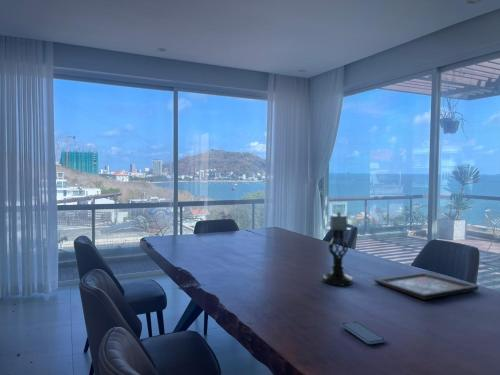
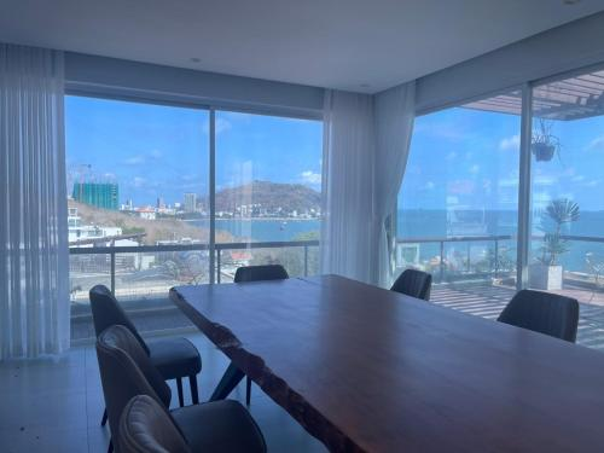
- candle holder (338, 246)
- decorative tray (424, 284)
- smartphone (362, 332)
